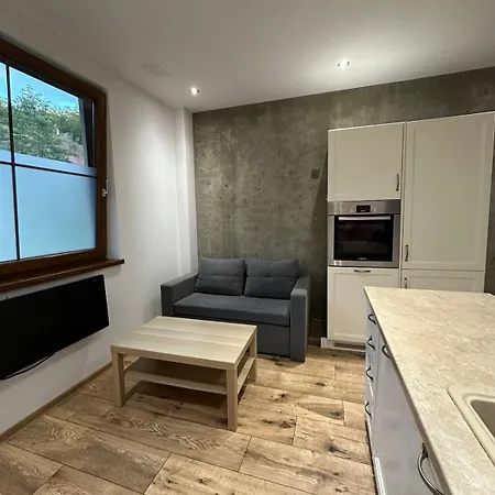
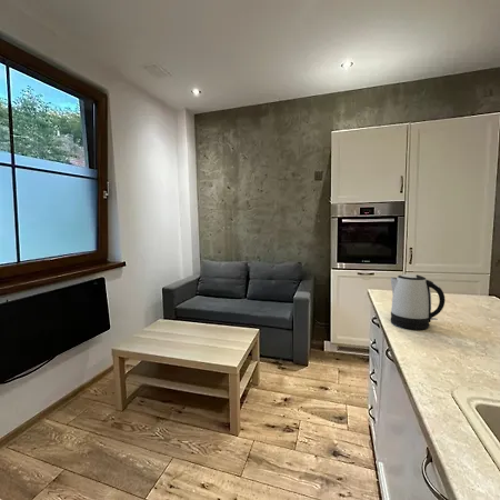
+ kettle (416, 300)
